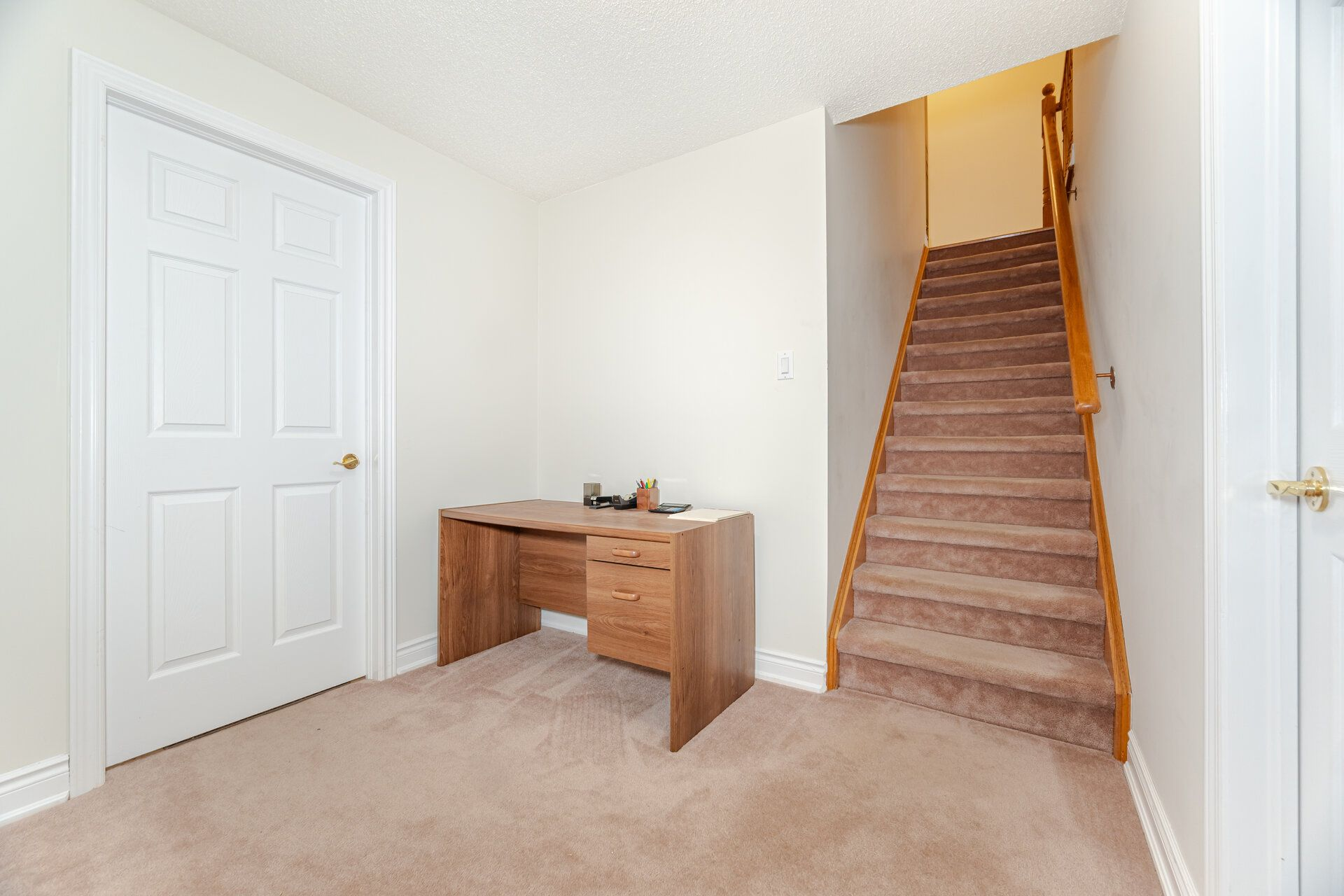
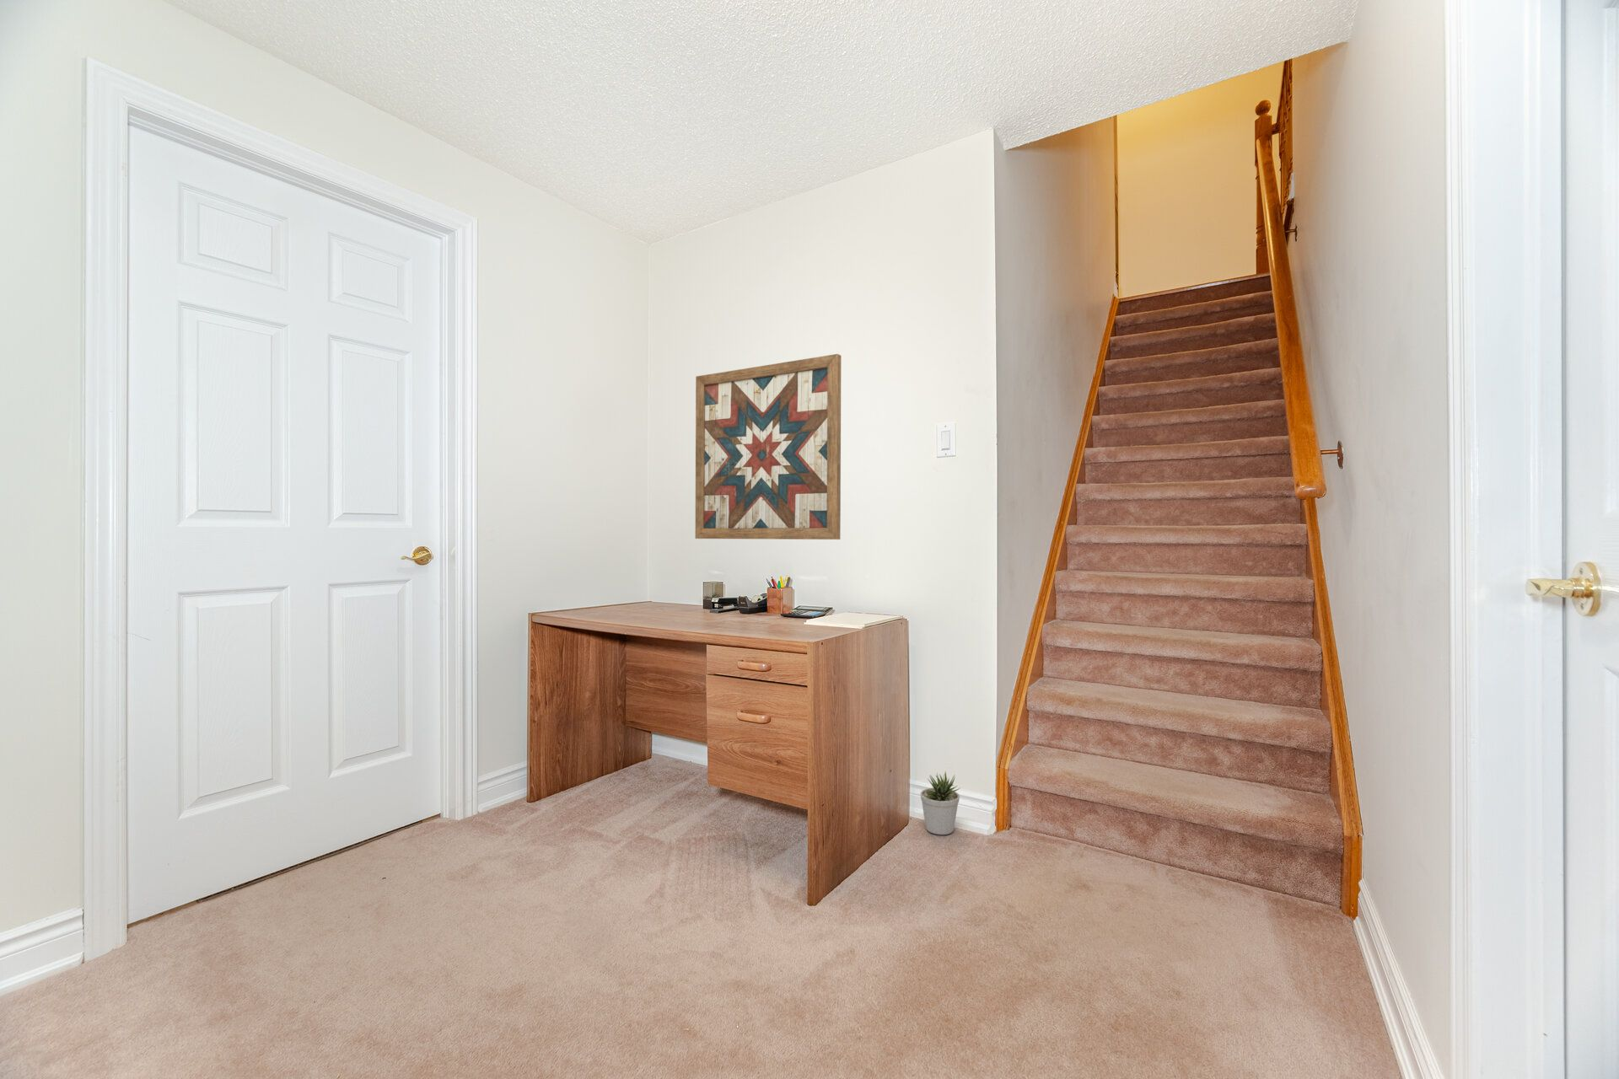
+ wall art (764, 453)
+ potted plant (938, 800)
